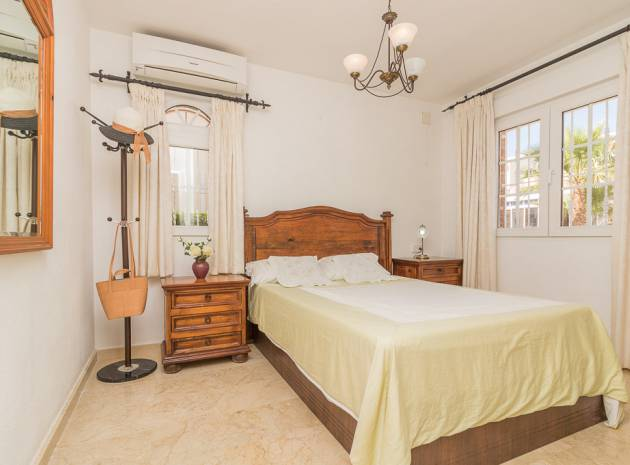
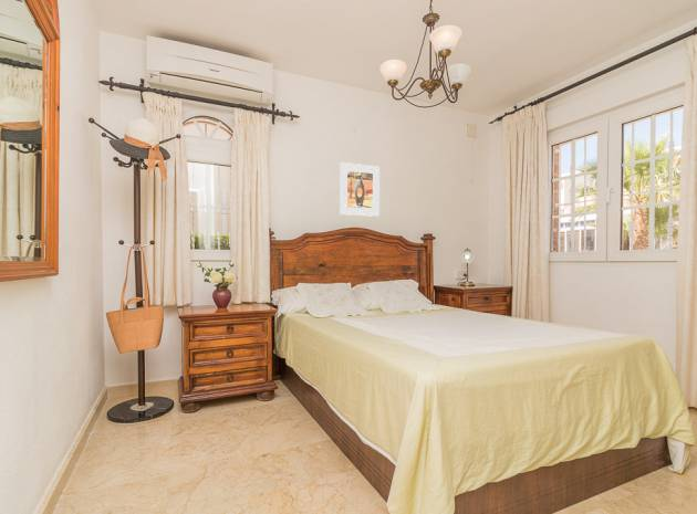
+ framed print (360, 189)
